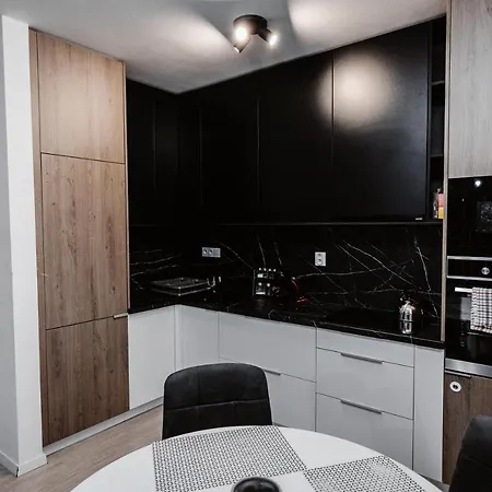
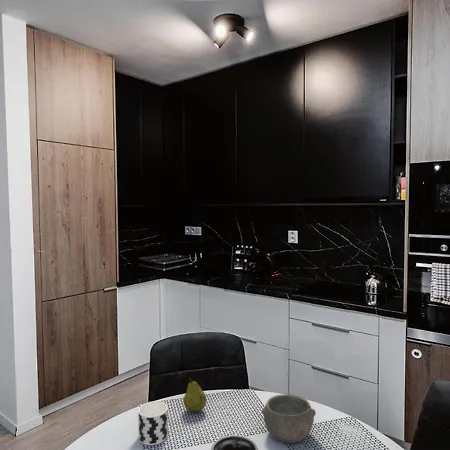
+ cup (154, 419)
+ bowl (288, 419)
+ fruit (195, 394)
